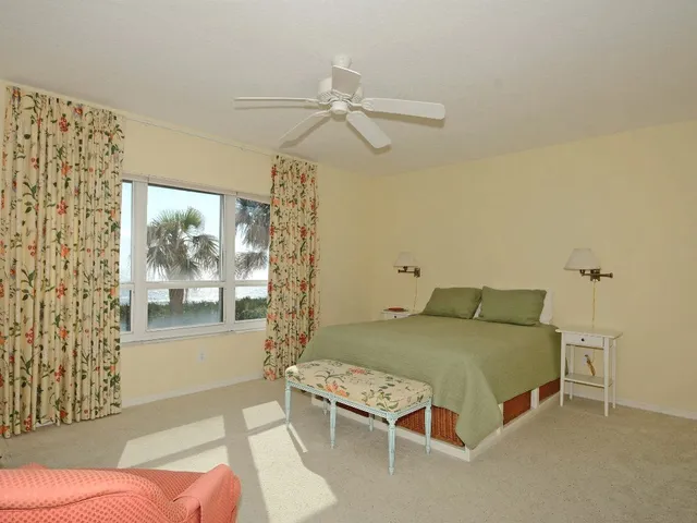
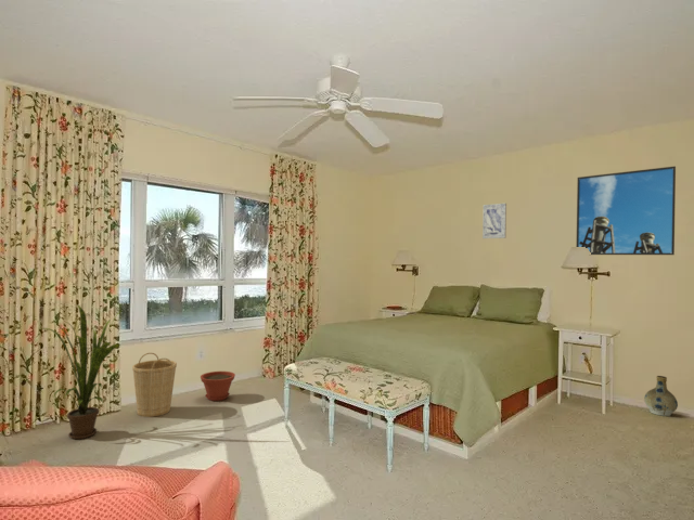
+ ceramic jug (660, 394)
+ basket (154, 384)
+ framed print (622, 213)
+ plant pot (217, 386)
+ house plant (79, 370)
+ wall art (493, 221)
